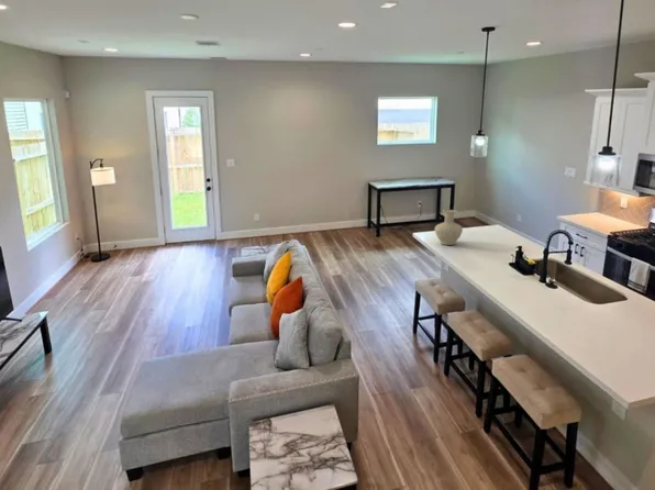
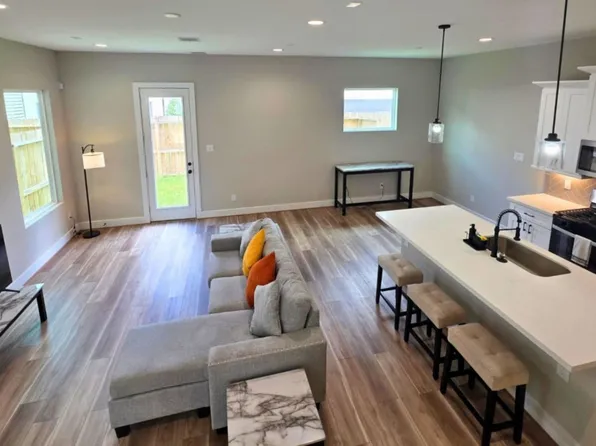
- vase (448, 226)
